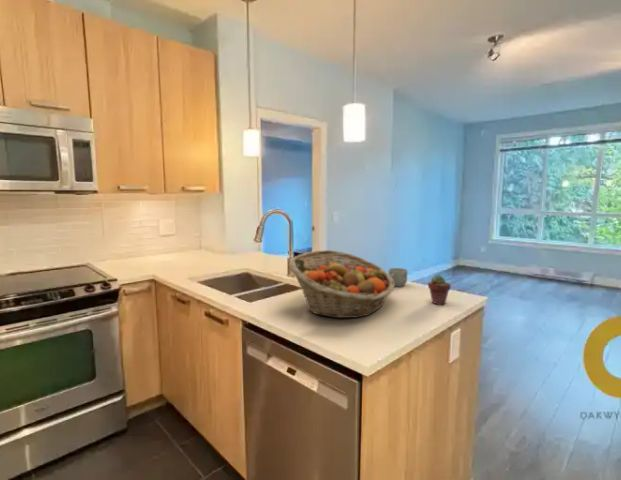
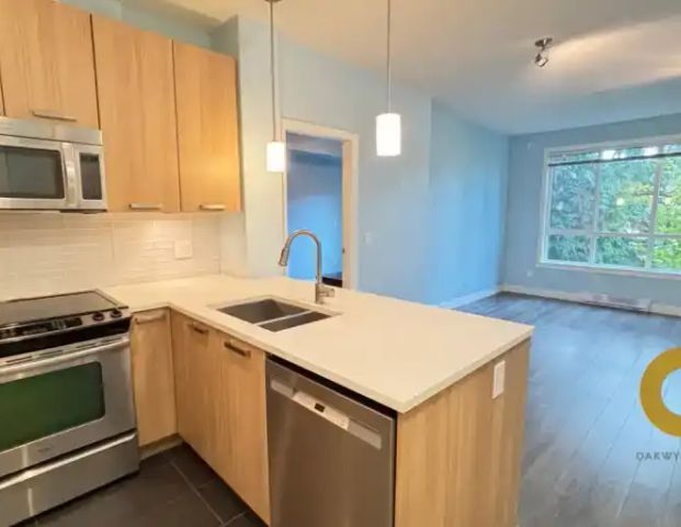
- potted succulent (439, 288)
- mug (396, 277)
- fruit basket (342, 280)
